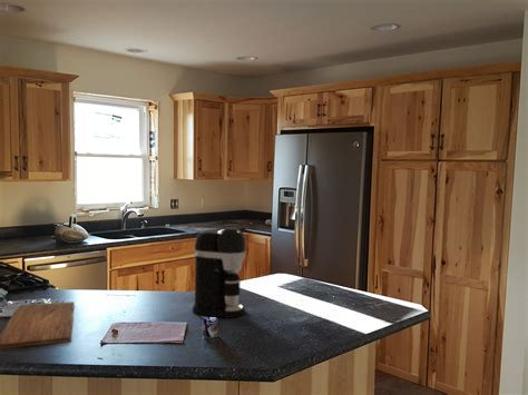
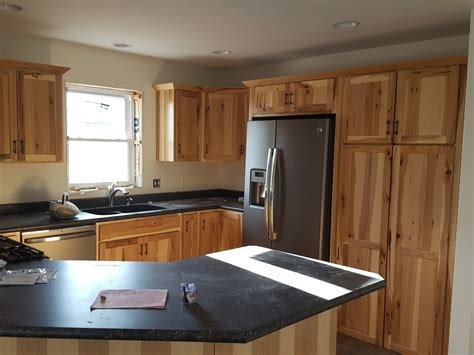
- coffee maker (219, 269)
- cutting board (40, 322)
